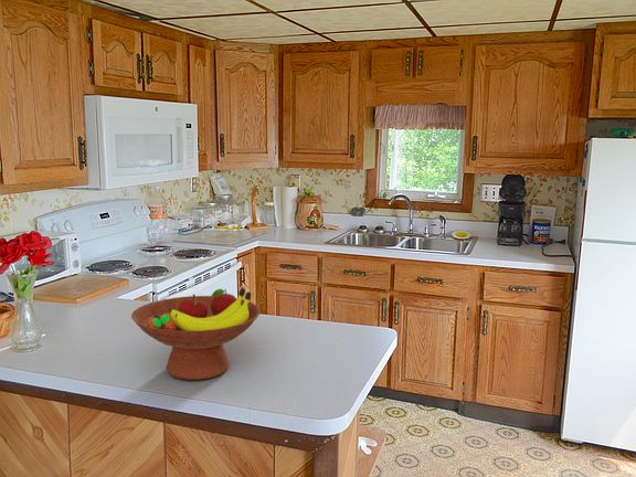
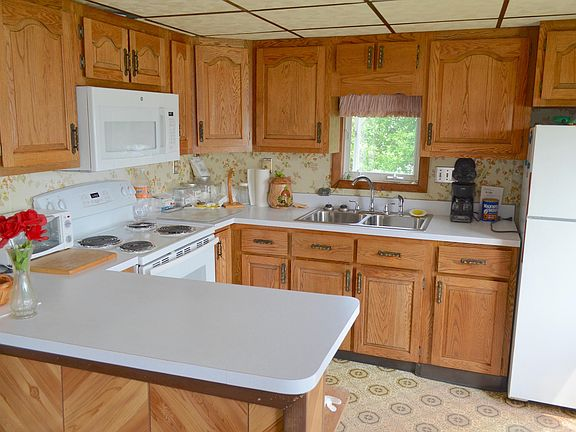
- fruit bowl (197, 329)
